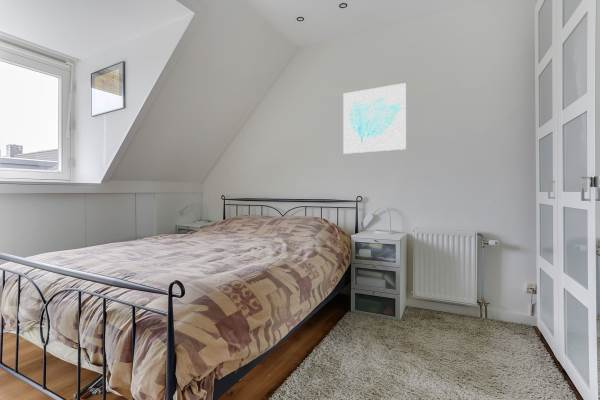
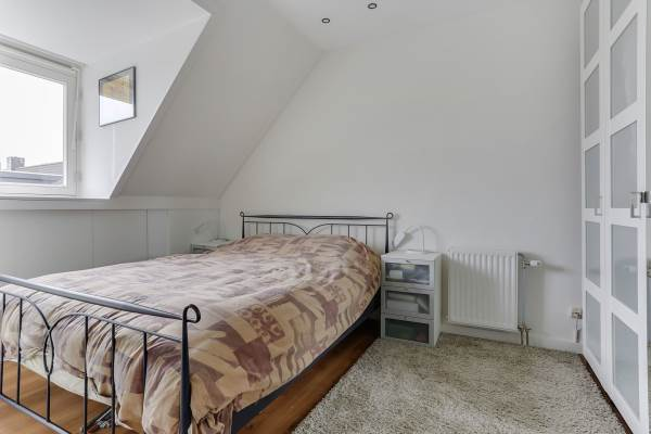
- wall art (373, 120)
